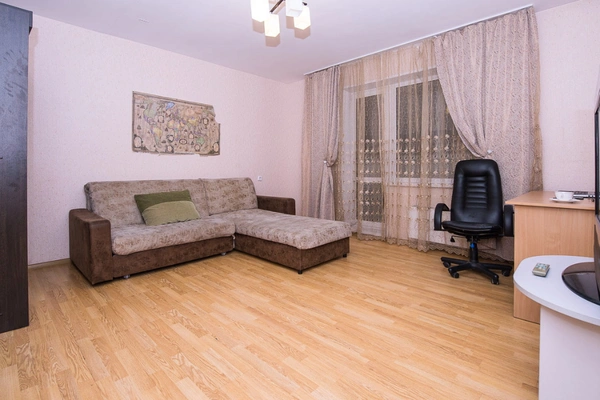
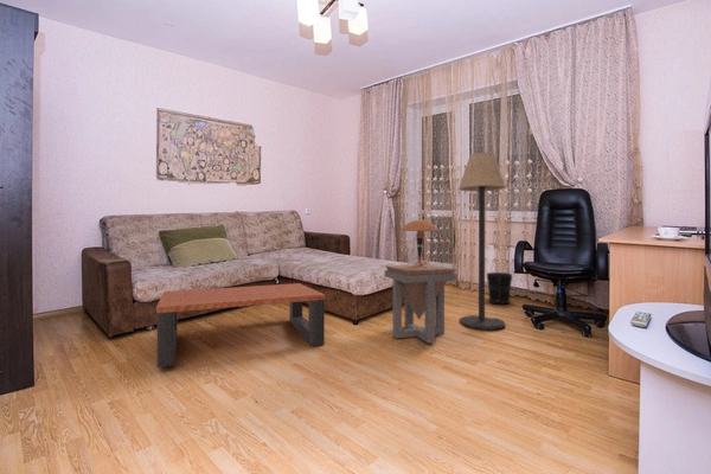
+ table lamp (419, 242)
+ coffee table (239, 306)
+ wastebasket (499, 288)
+ floor lamp (481, 238)
+ side table (418, 301)
